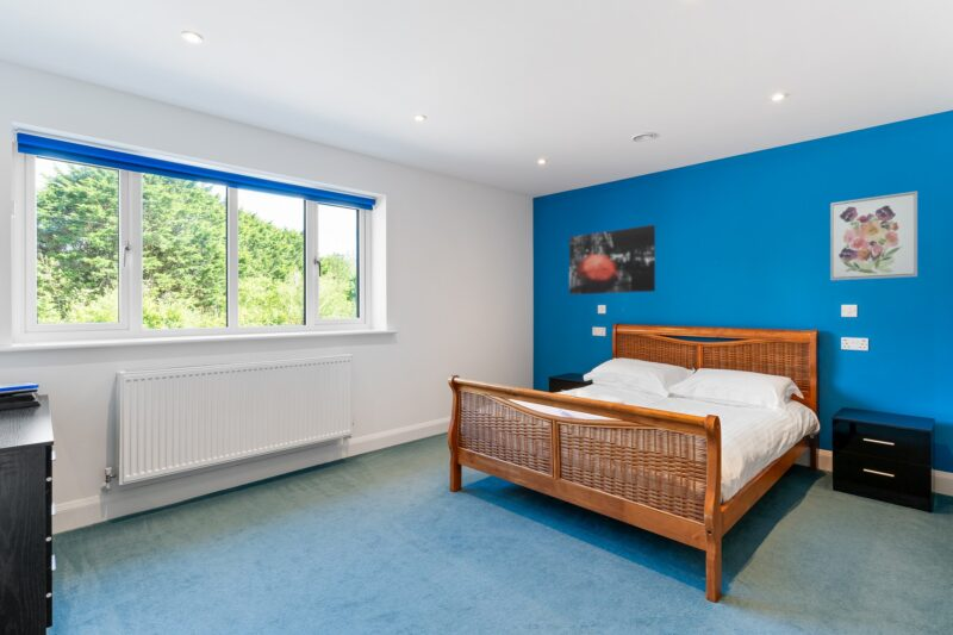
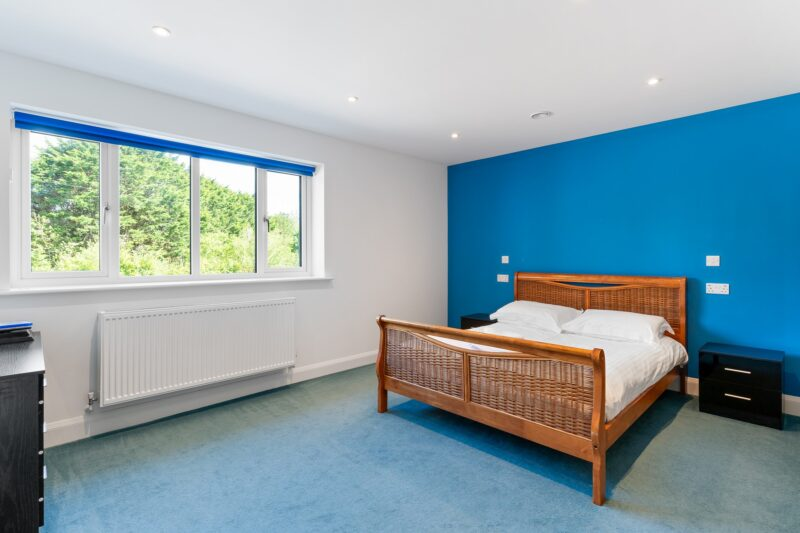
- wall art (872, 237)
- wall art (609, 262)
